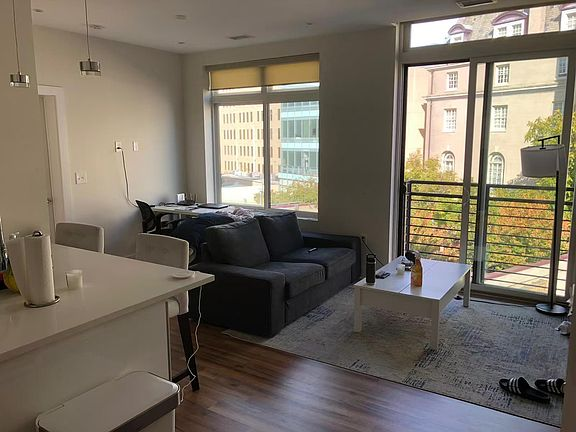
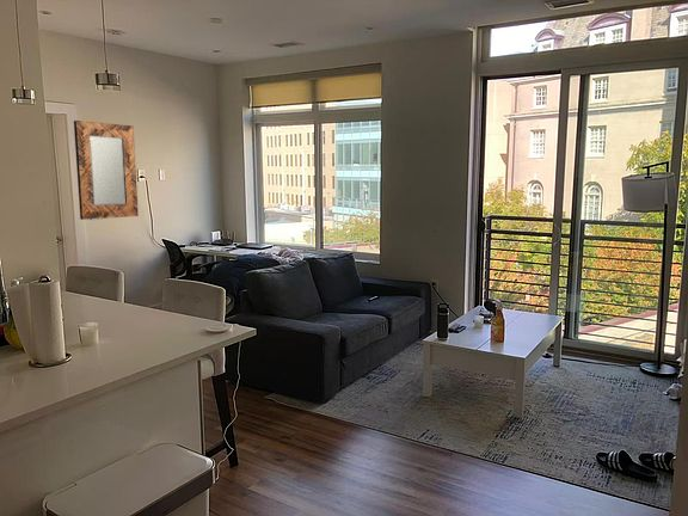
+ home mirror (108, 171)
